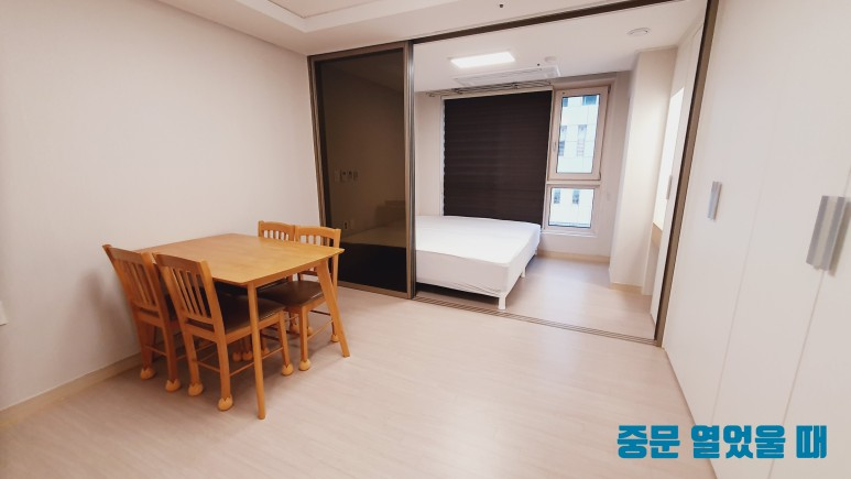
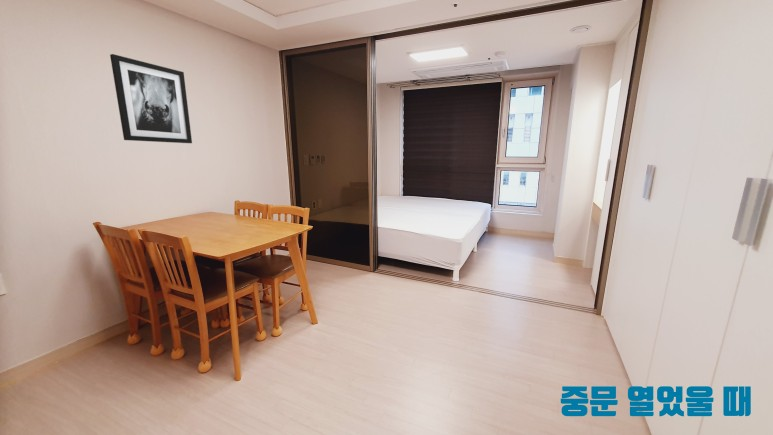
+ wall art (155, 103)
